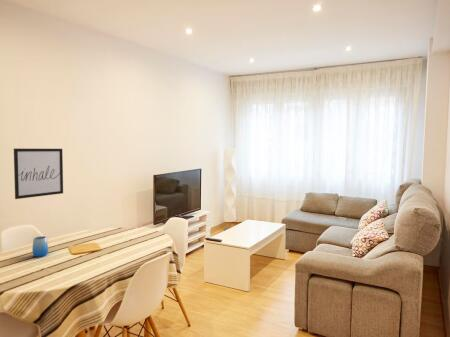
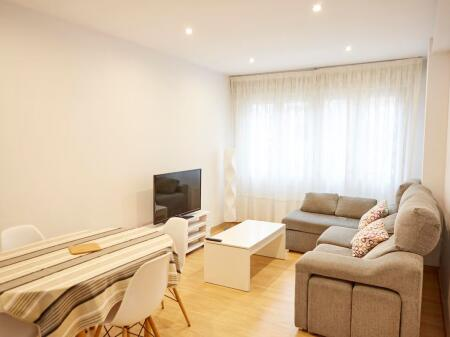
- cup (40, 246)
- wall art (40, 172)
